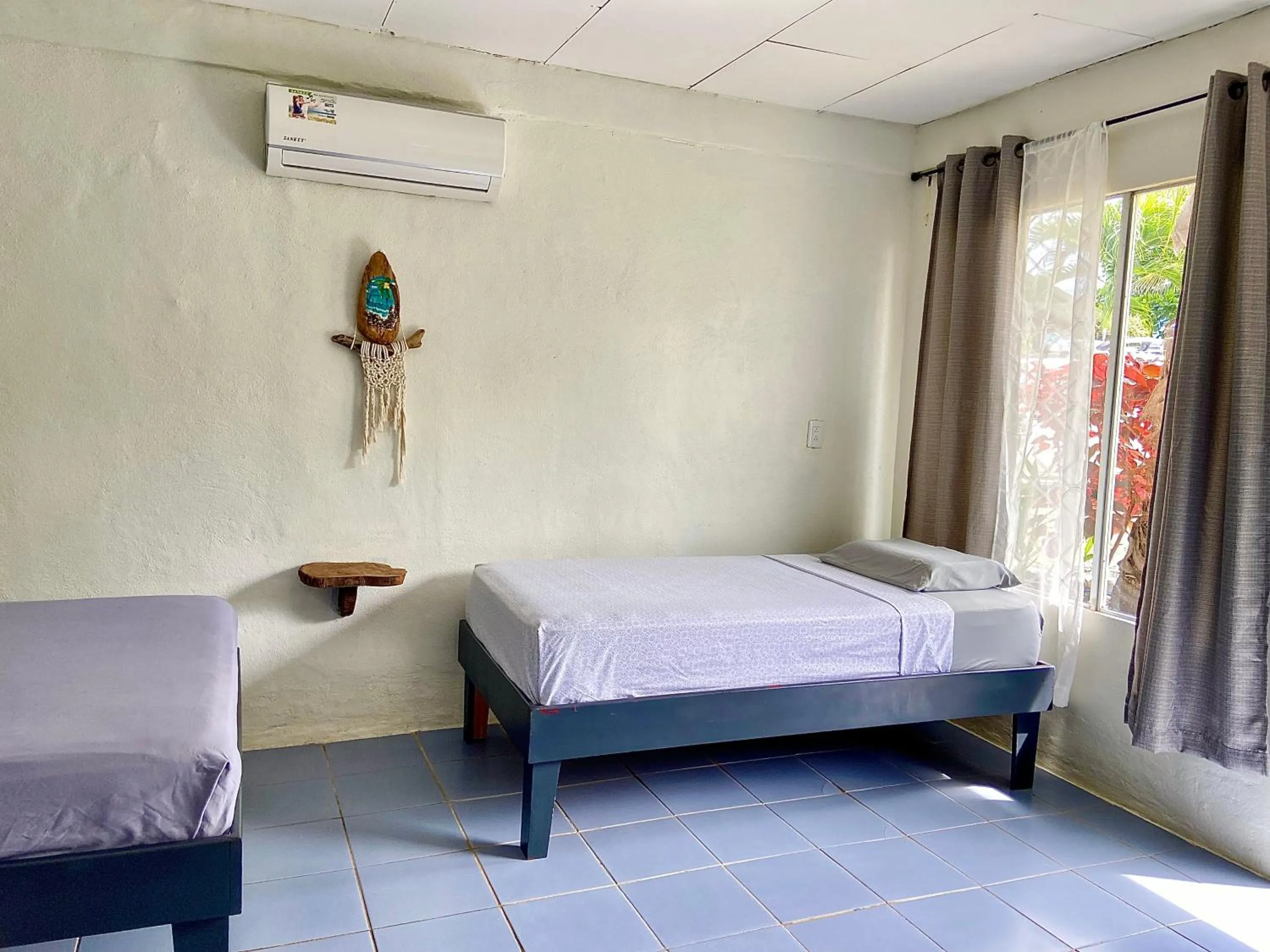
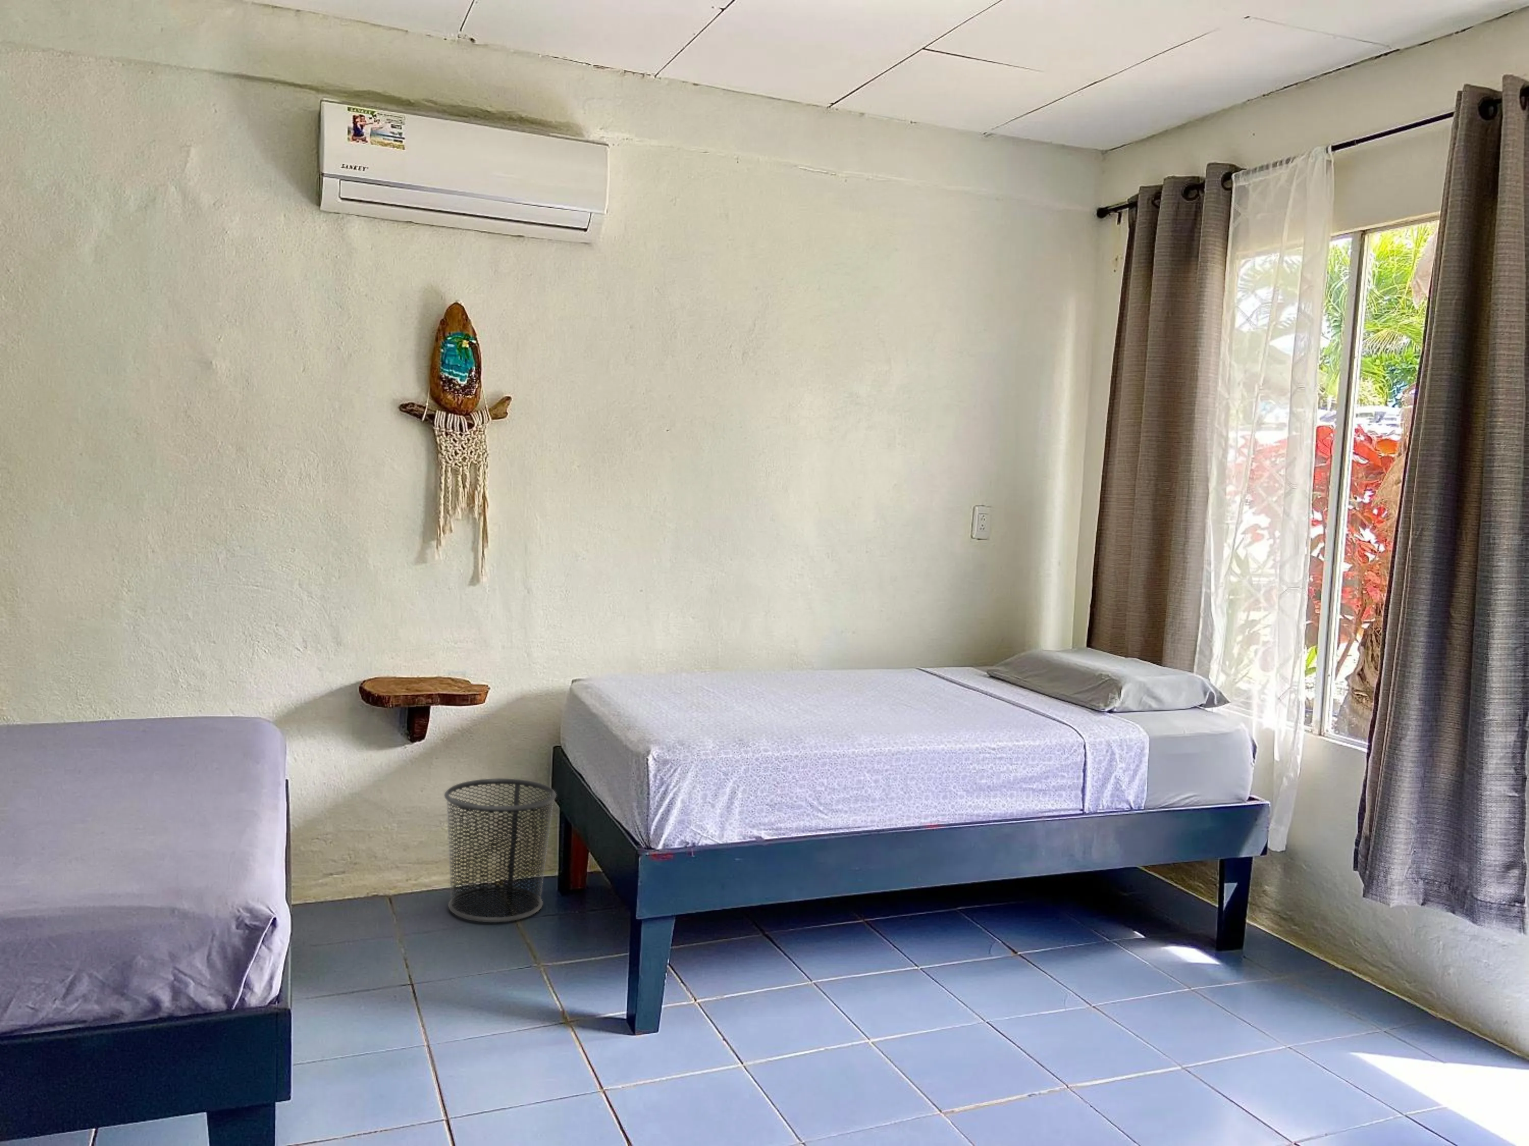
+ waste bin (498, 849)
